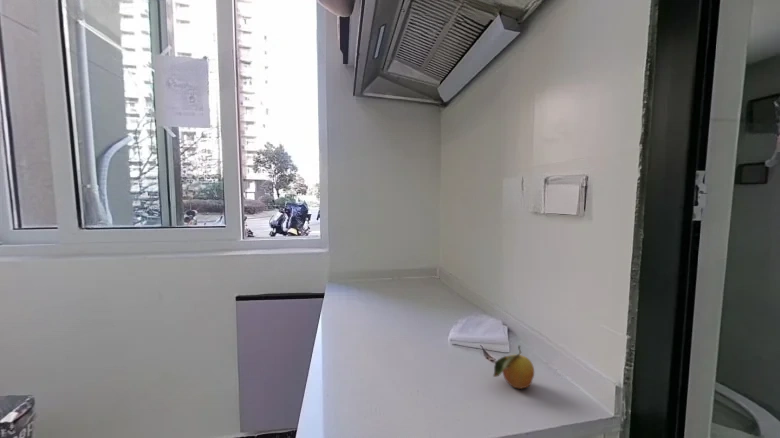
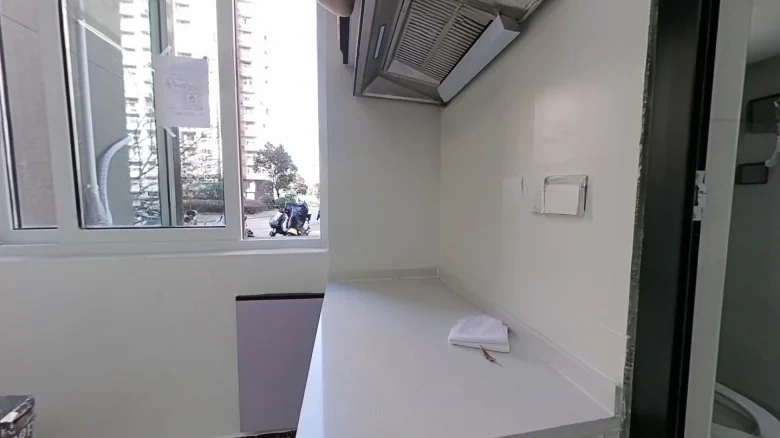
- fruit (511, 366)
